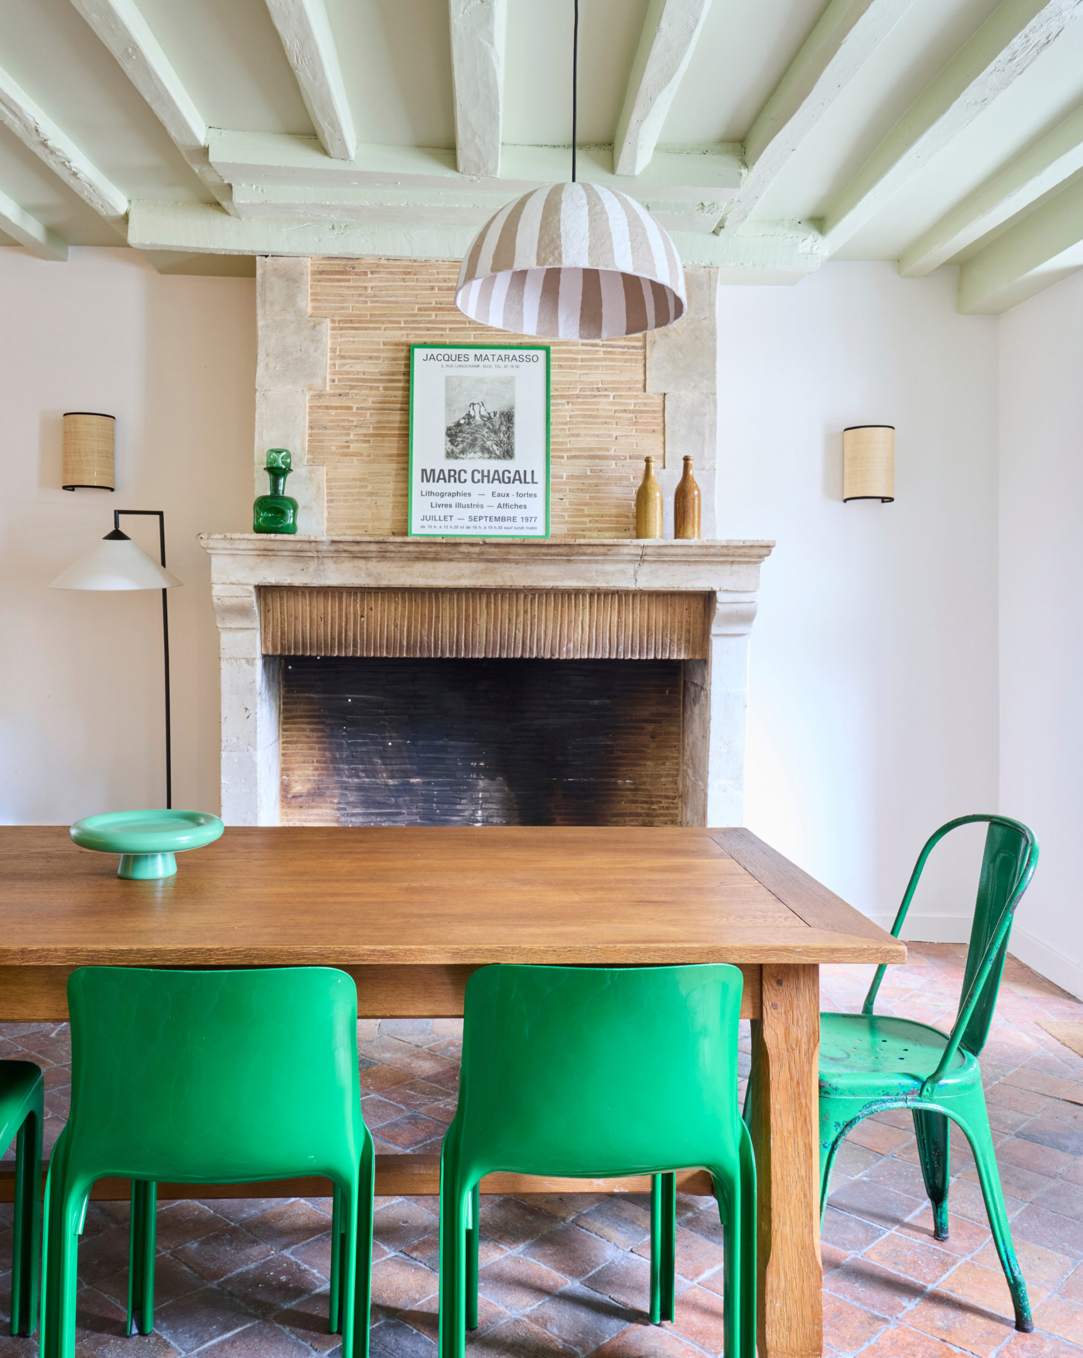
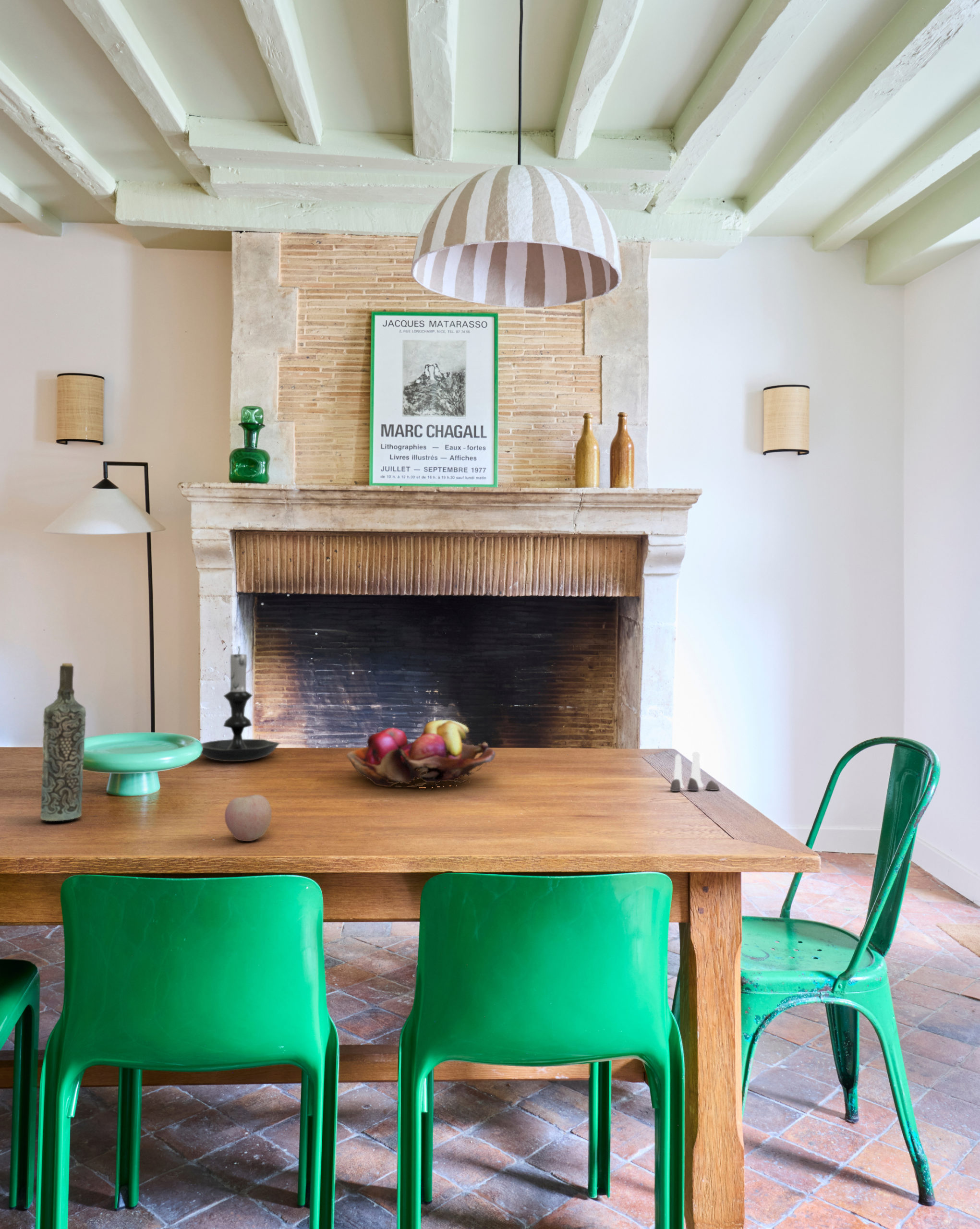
+ bottle (64, 741)
+ apple (248, 817)
+ salt and pepper shaker set (692, 771)
+ candle holder (239, 702)
+ fruit basket (425, 751)
